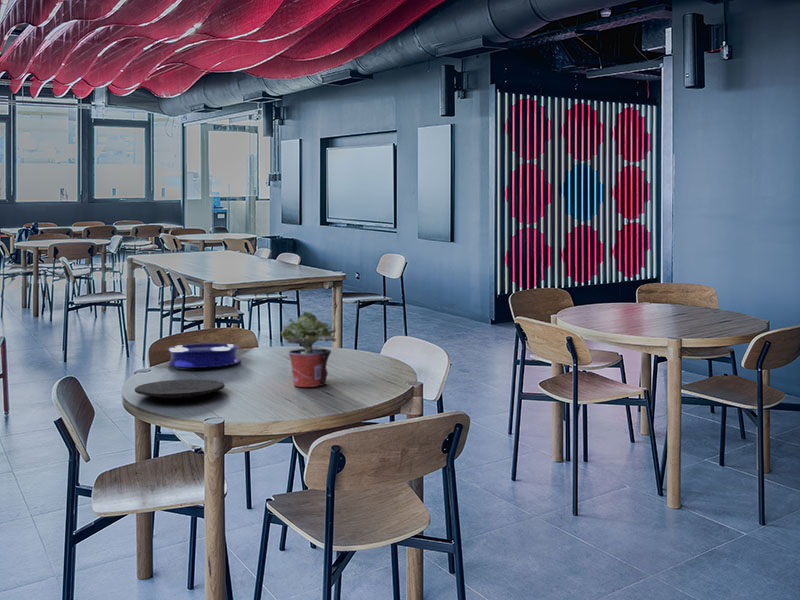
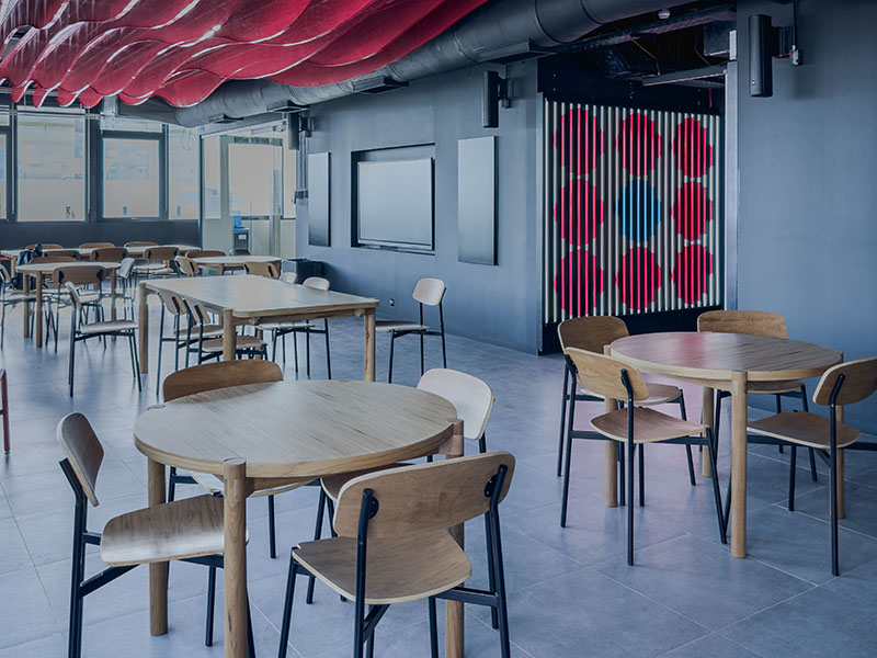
- plate (180, 390)
- potted plant (309, 348)
- plate (204, 354)
